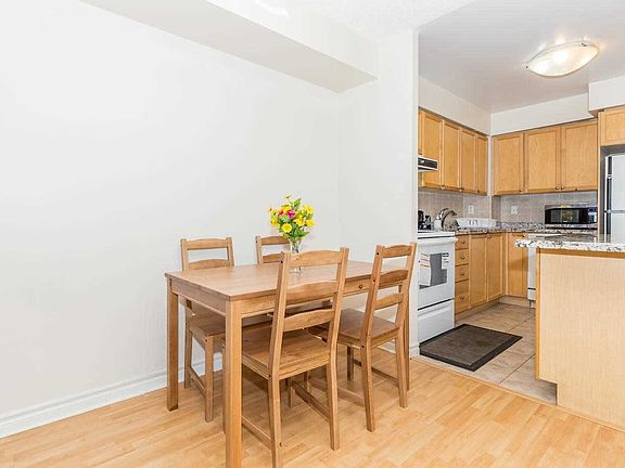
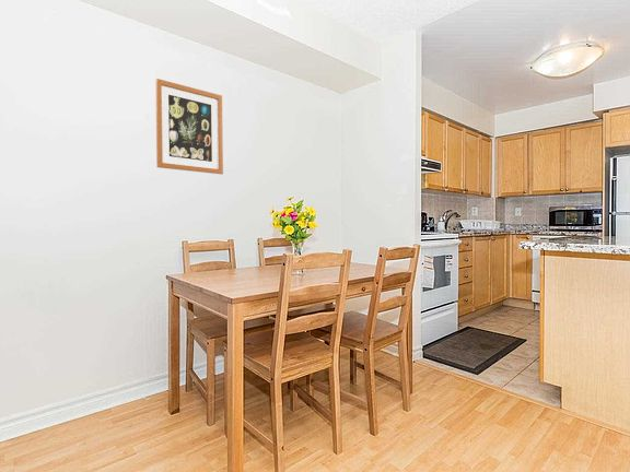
+ wall art (190, 129)
